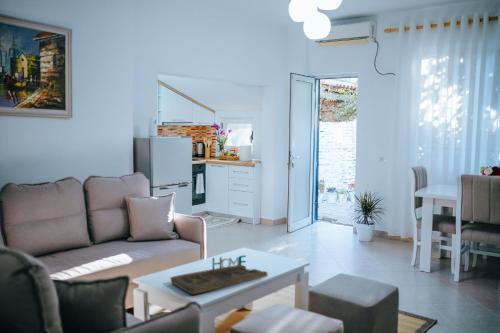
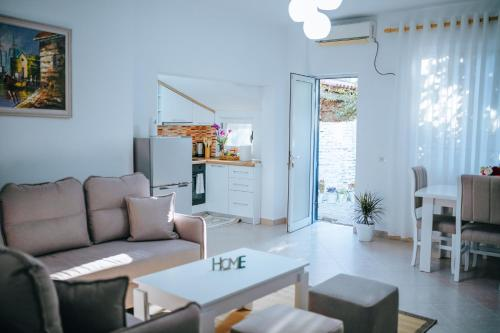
- decorative tray (219, 277)
